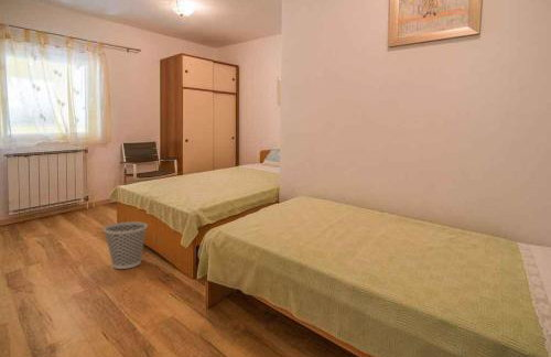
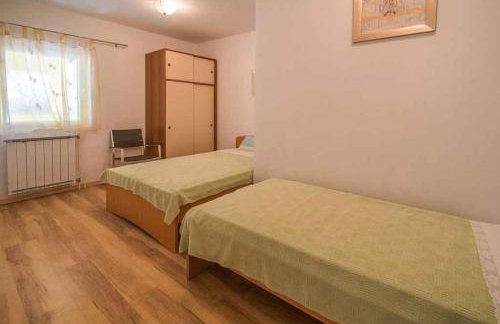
- wastebasket (126, 245)
